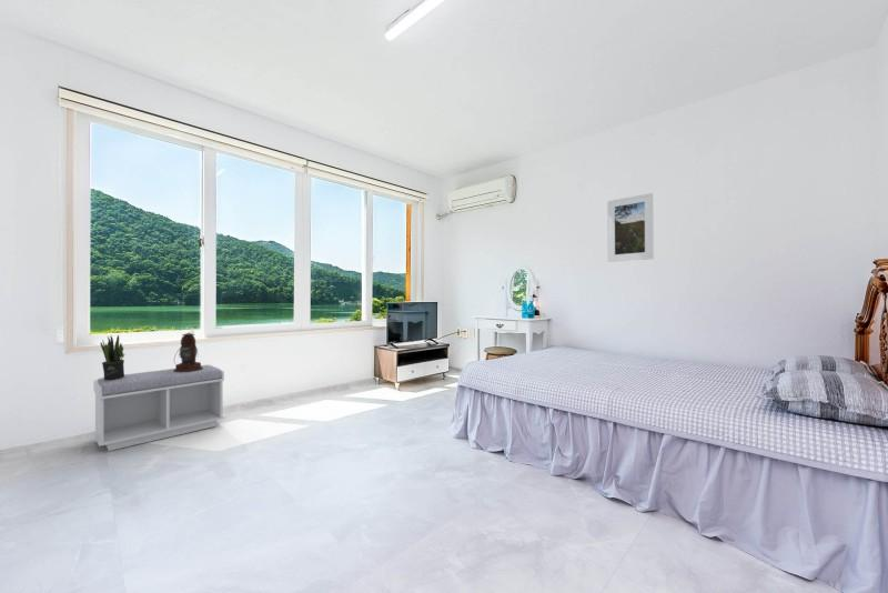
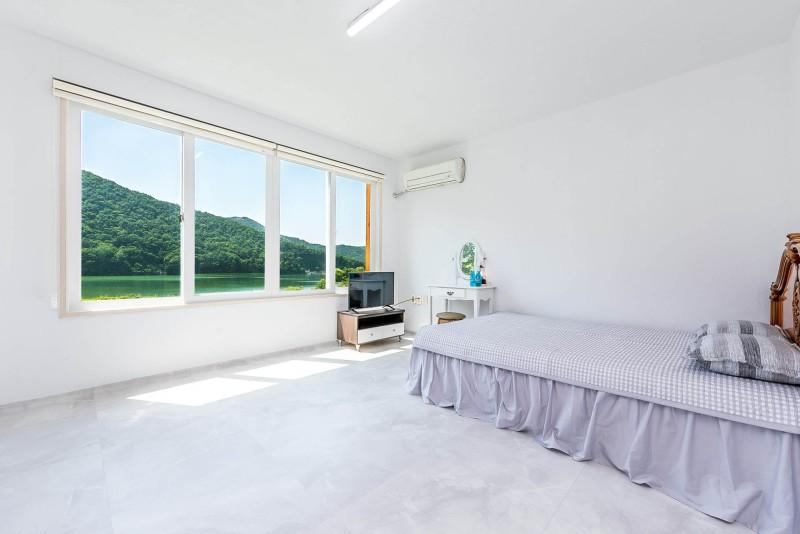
- potted plant (114, 356)
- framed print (629, 229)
- lantern (188, 350)
- bench (162, 402)
